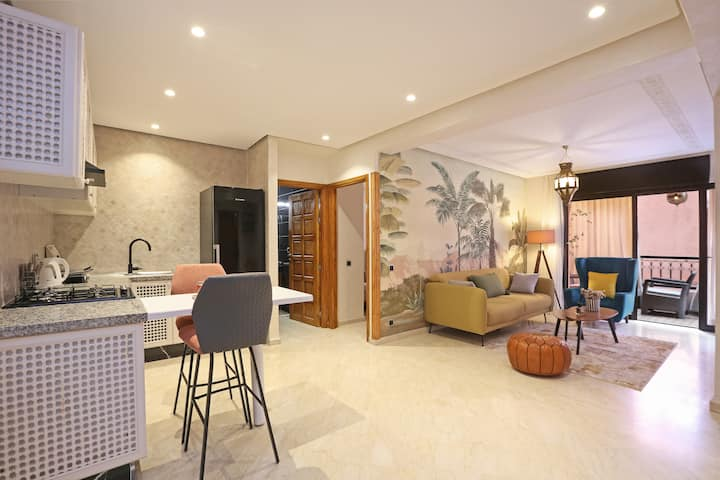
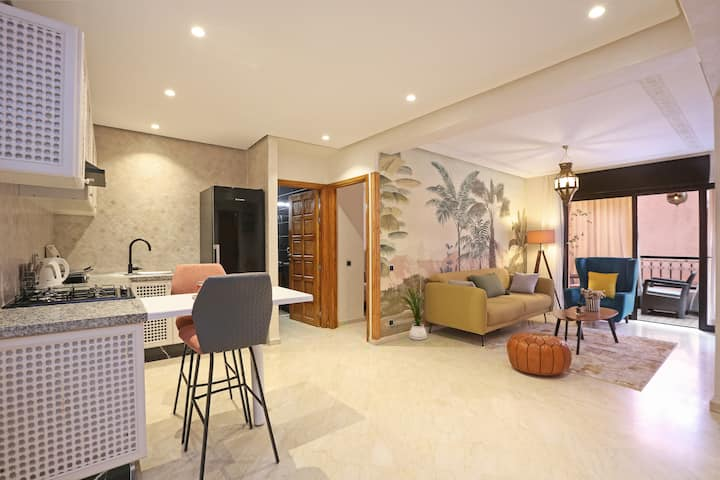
+ house plant (415, 312)
